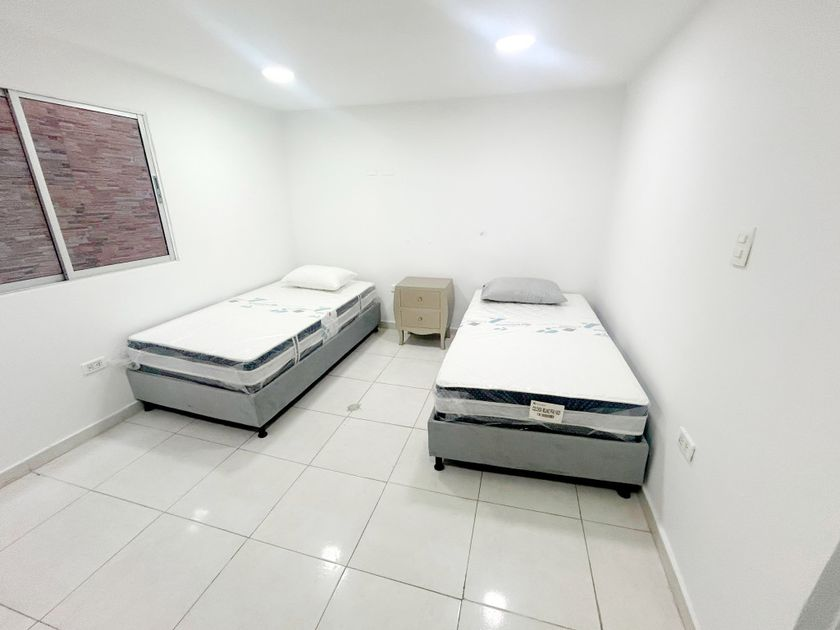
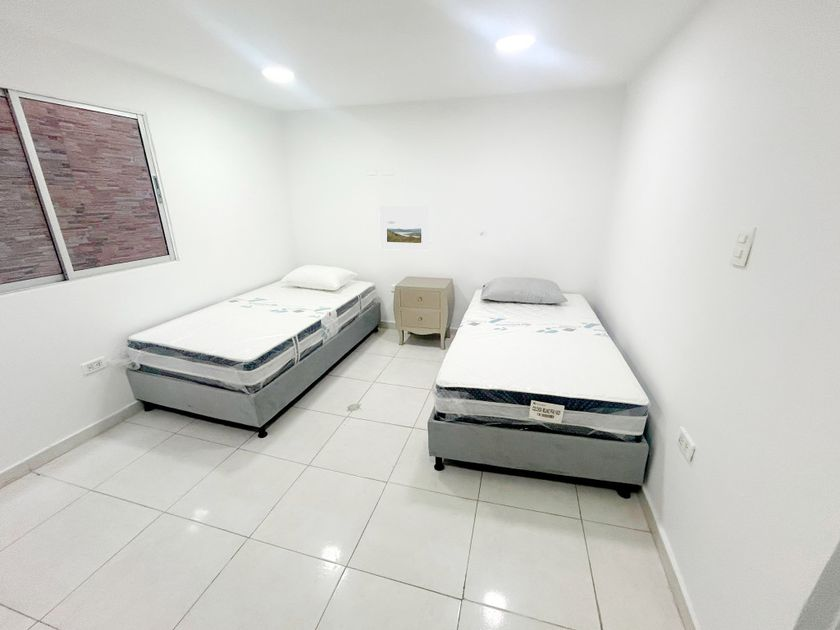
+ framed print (403, 228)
